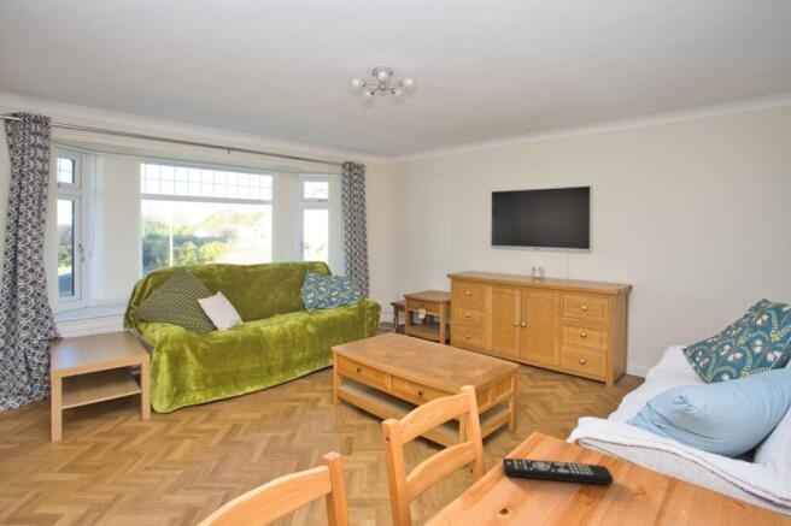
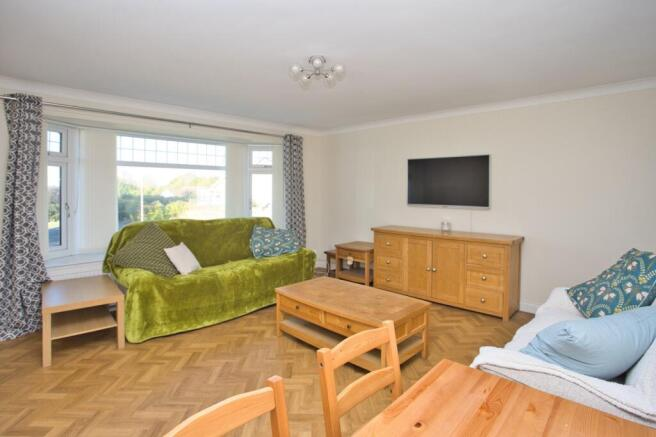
- remote control (555, 471)
